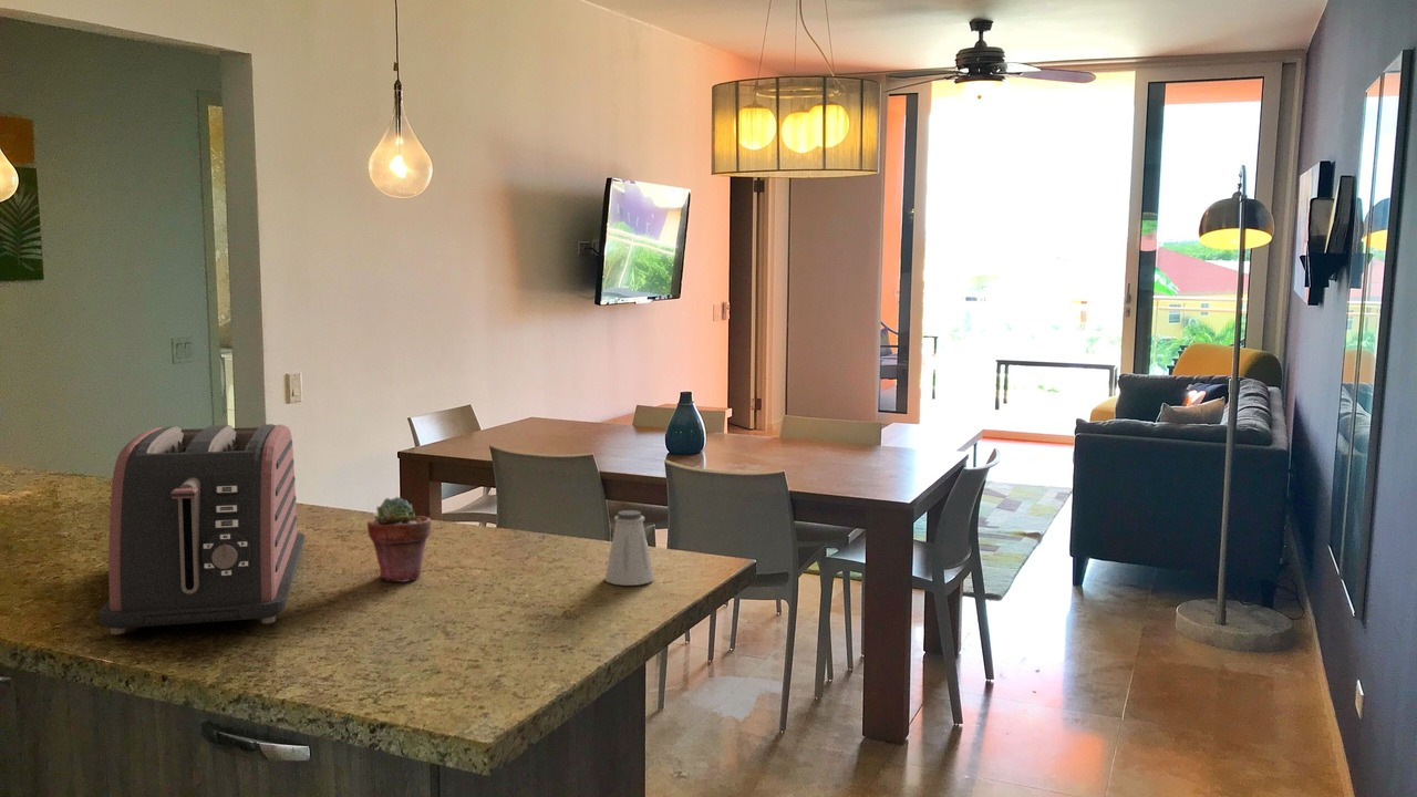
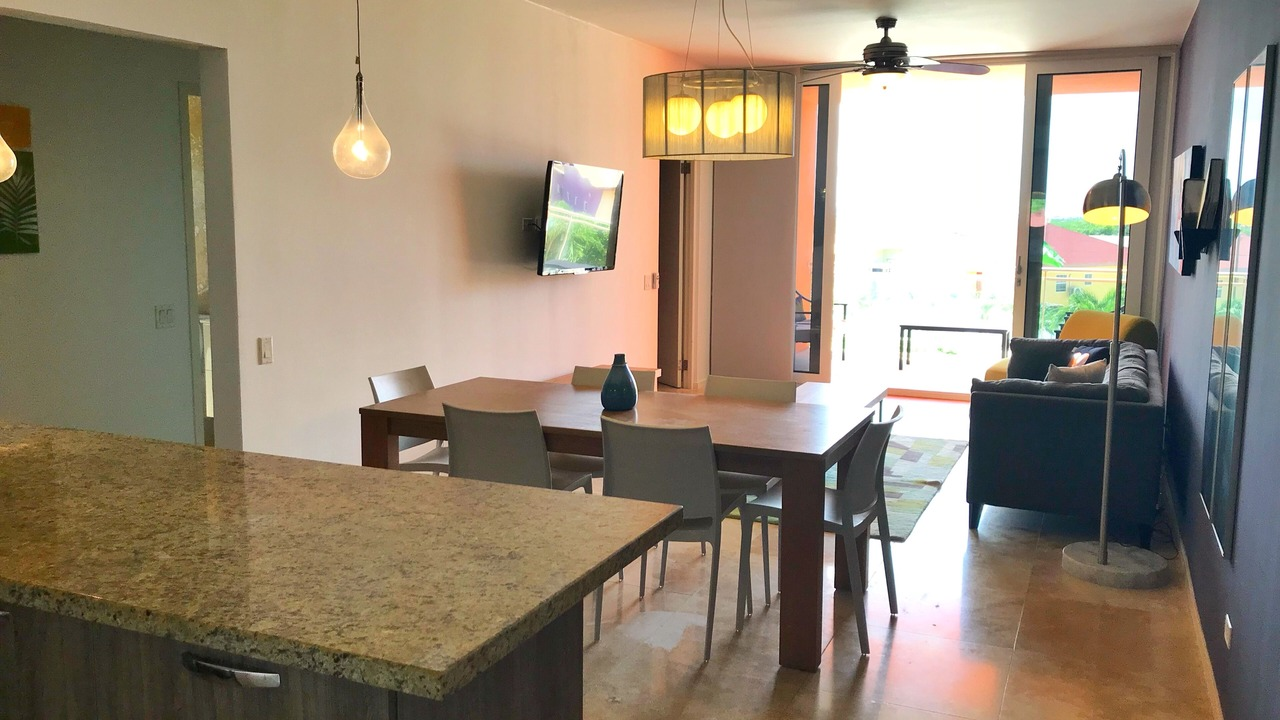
- toaster (213, 510)
- saltshaker (629, 546)
- potted succulent (399, 536)
